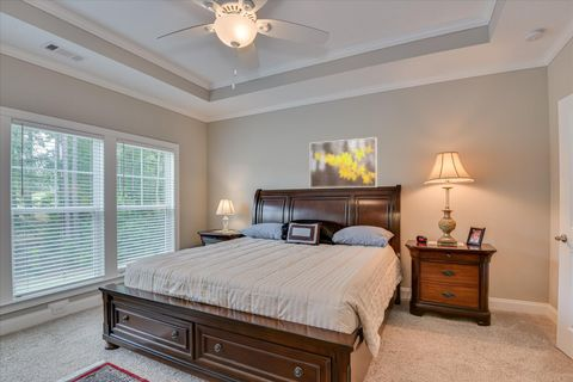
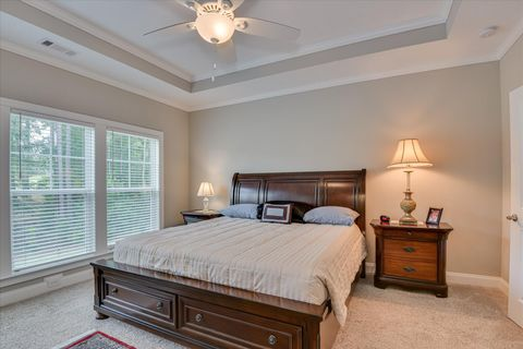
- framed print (341, 164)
